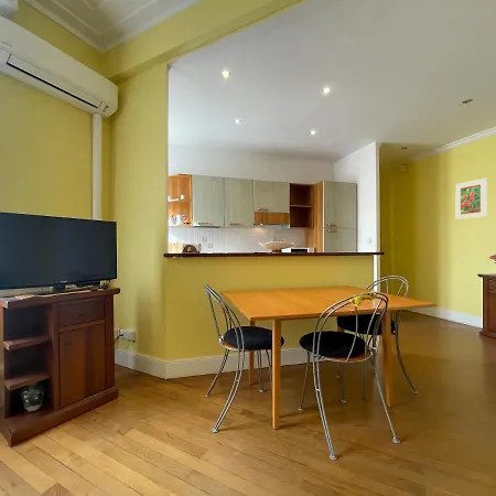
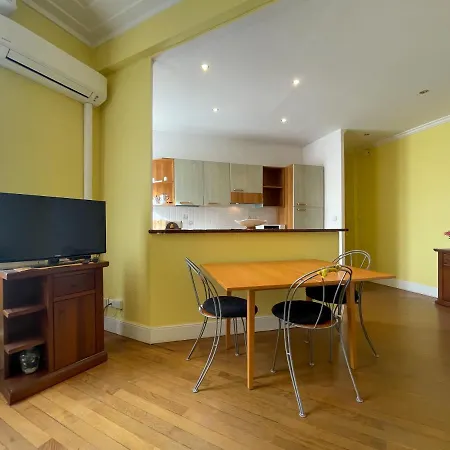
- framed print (470, 200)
